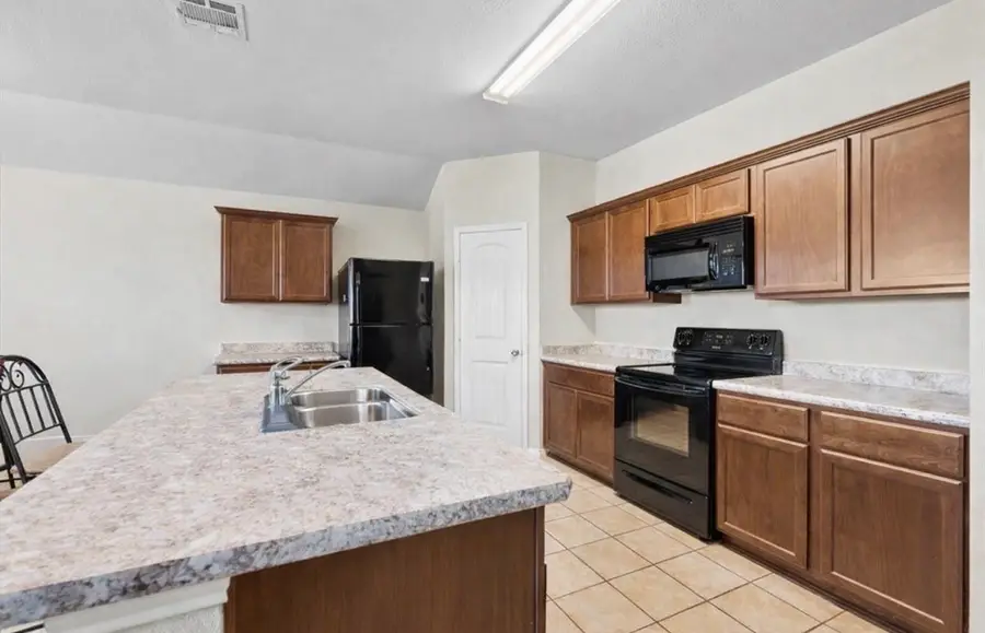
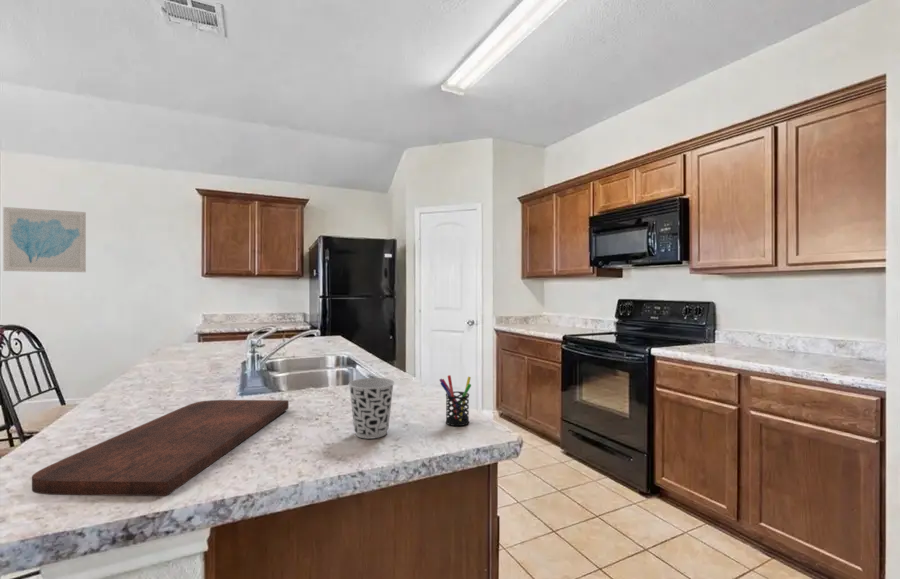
+ pen holder (458, 398)
+ cutting board (187, 435)
+ cup (371, 407)
+ wall art (45, 240)
